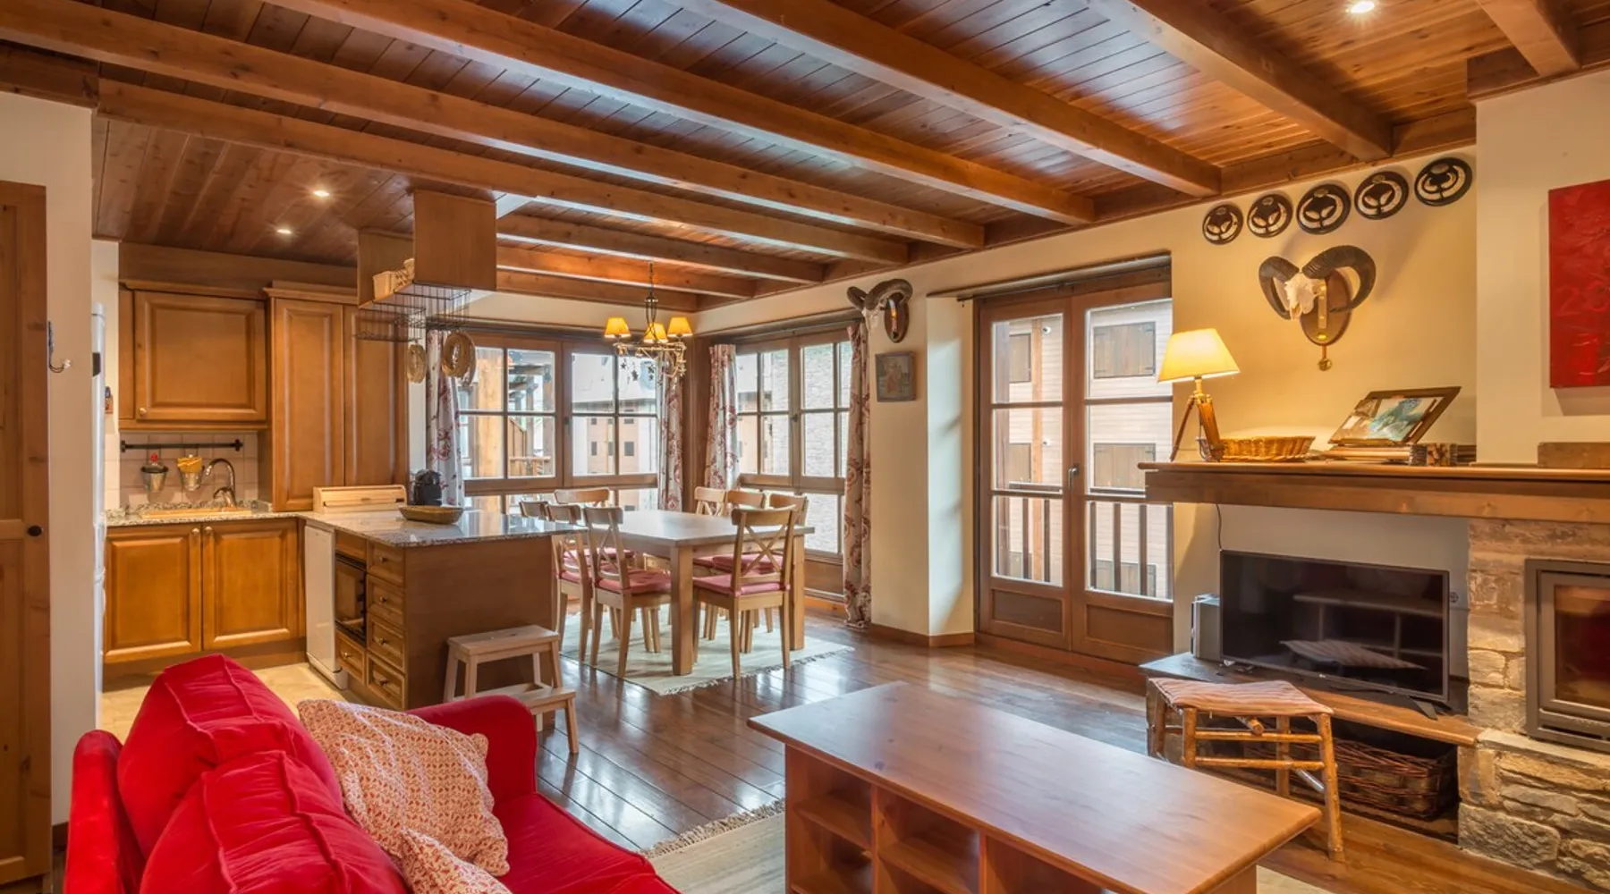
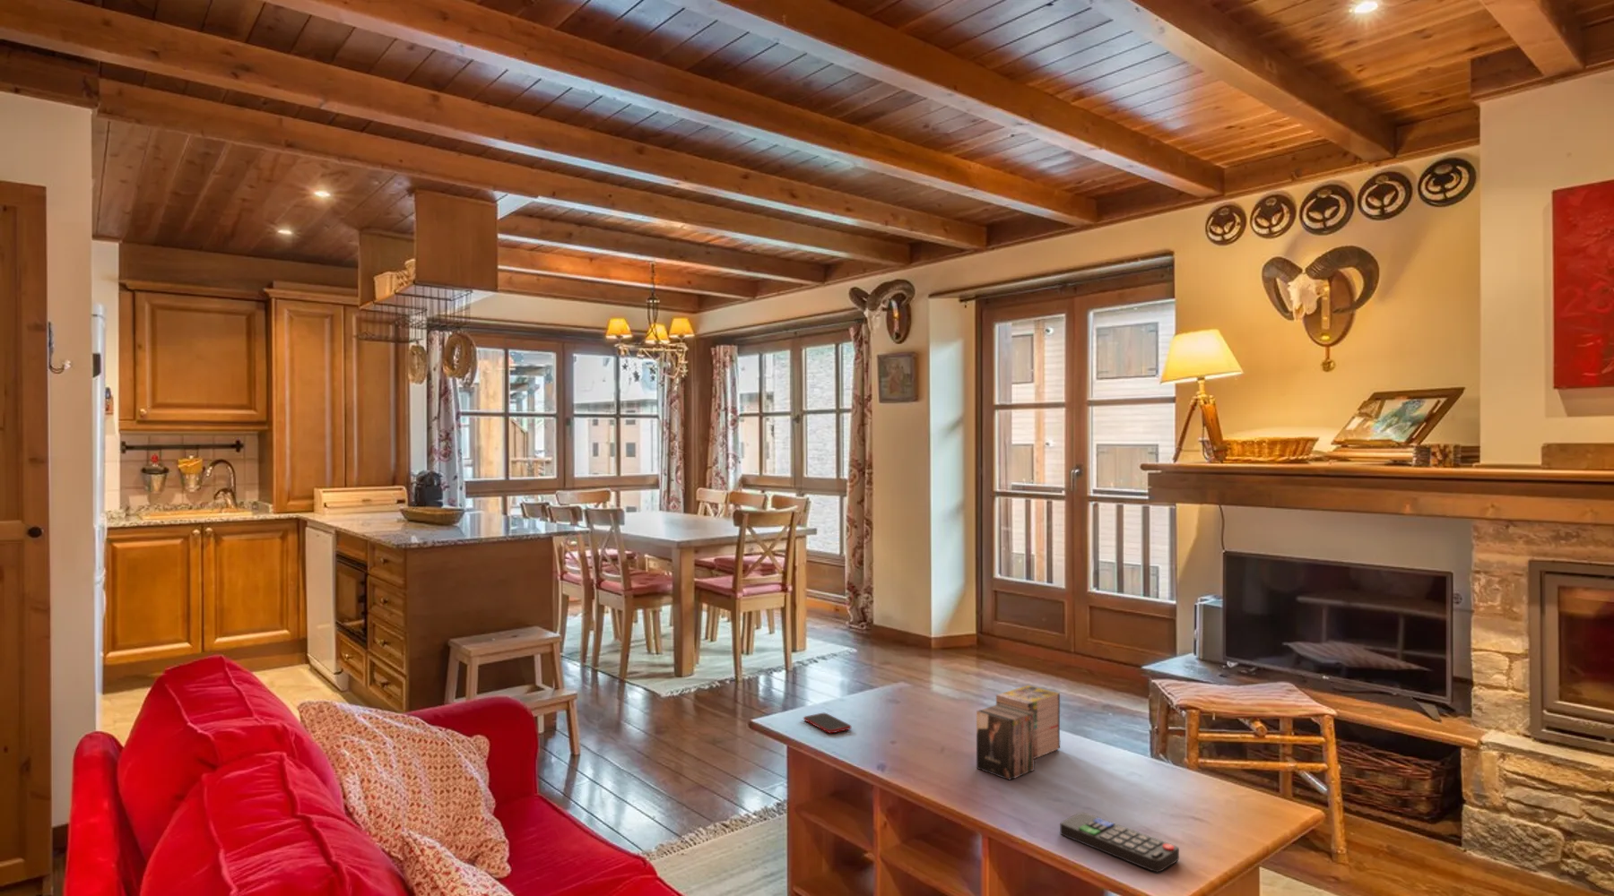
+ remote control (1117, 840)
+ magazine (1019, 729)
+ cell phone (827, 722)
